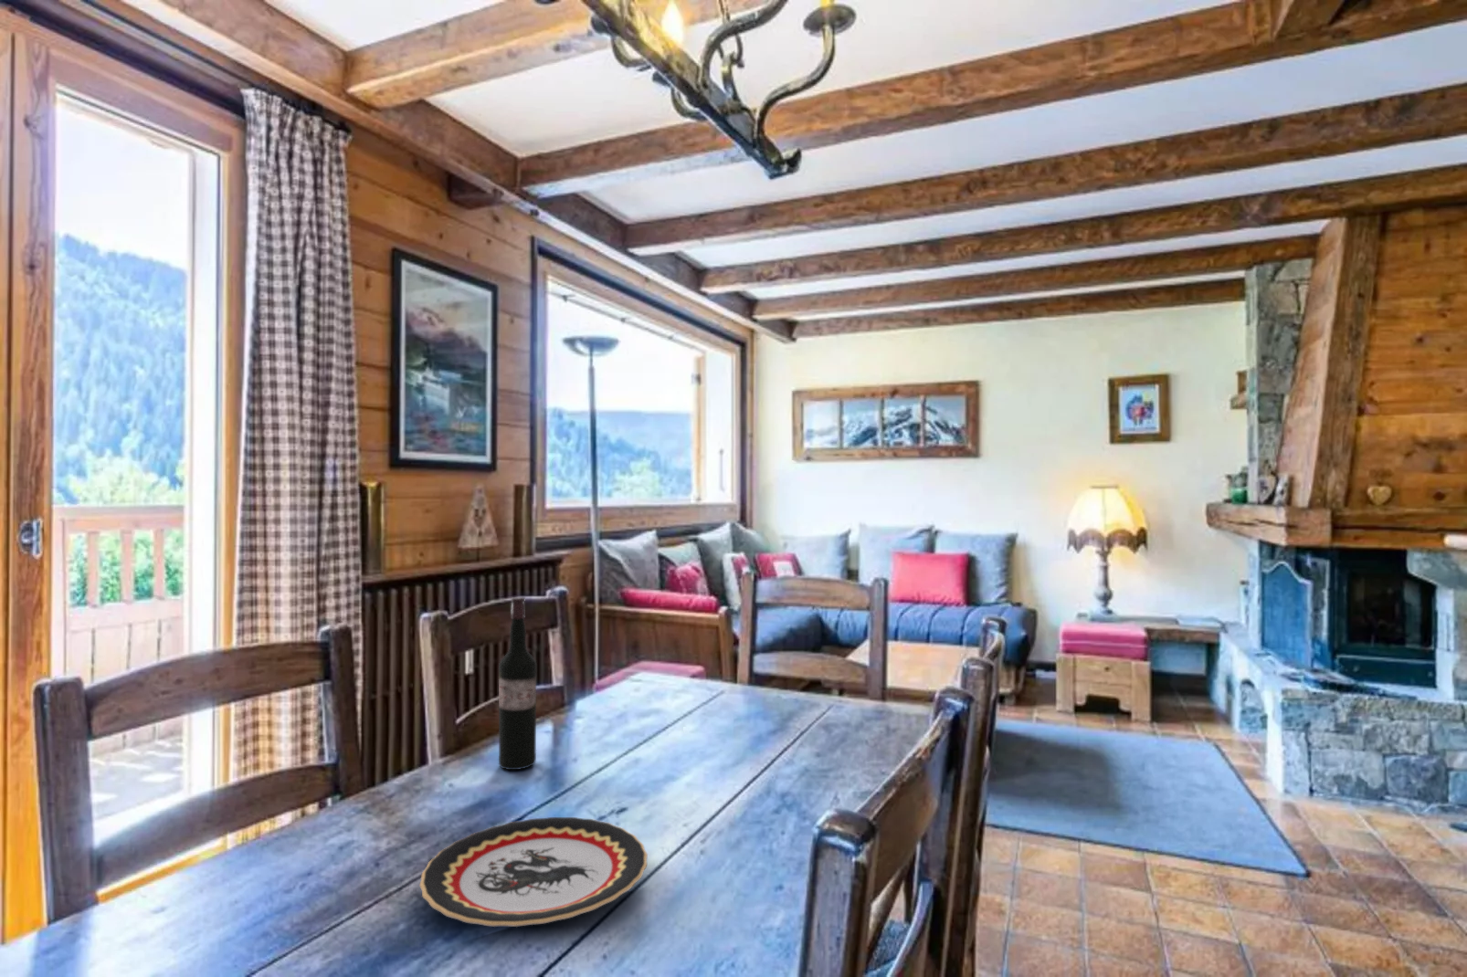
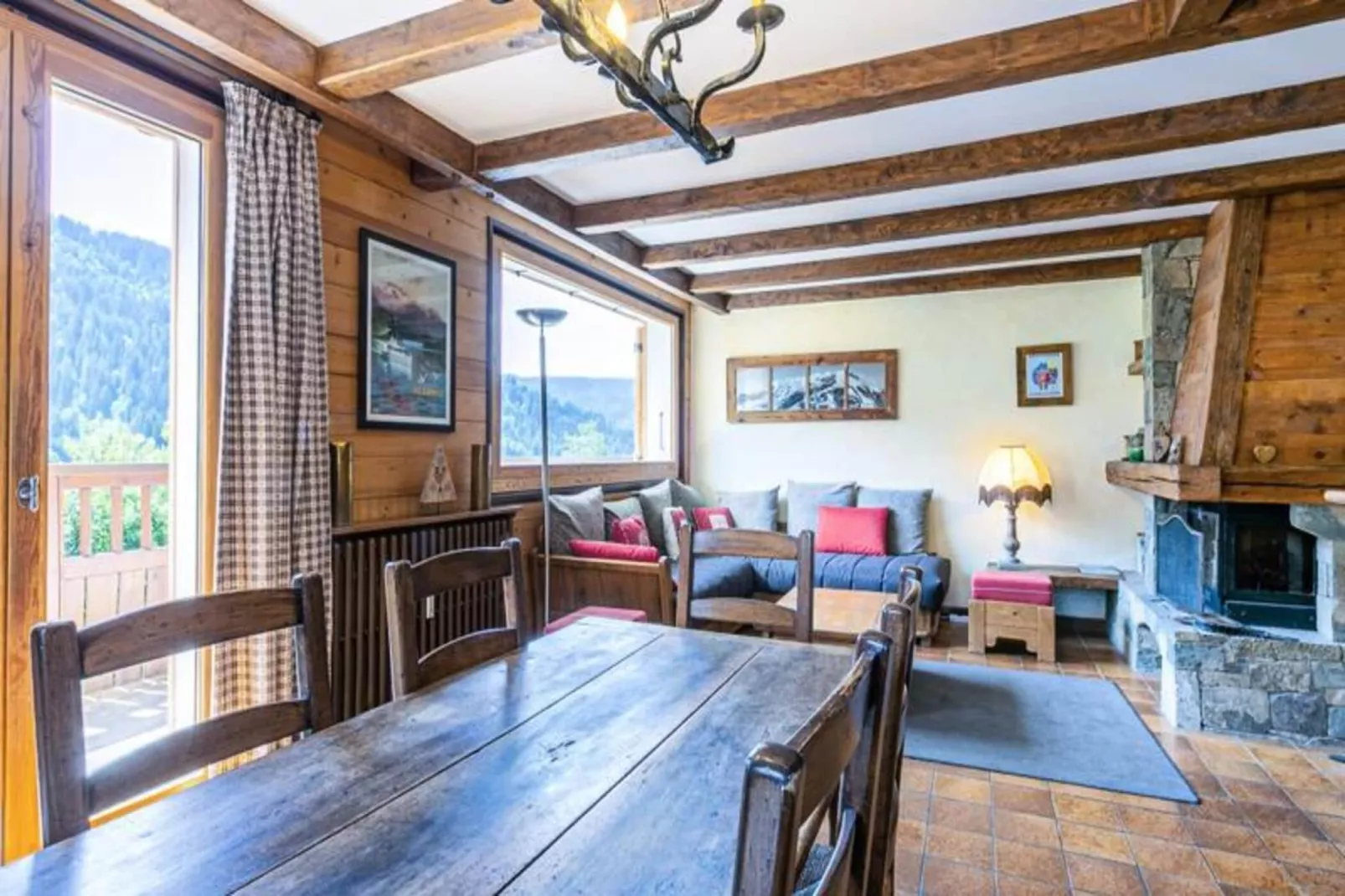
- plate (537, 871)
- wine bottle (517, 680)
